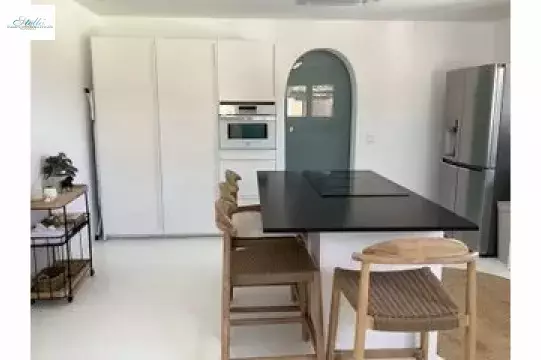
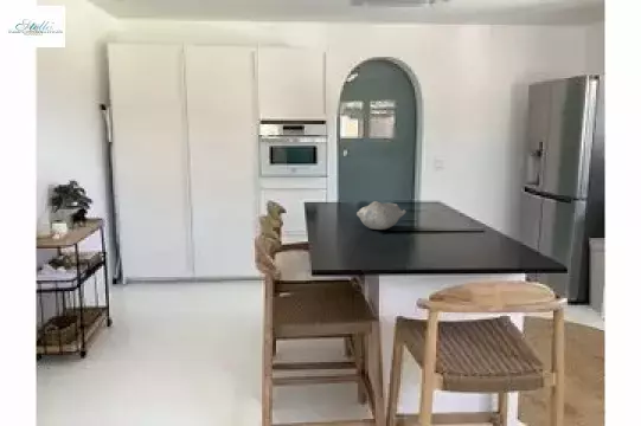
+ bowl (382, 214)
